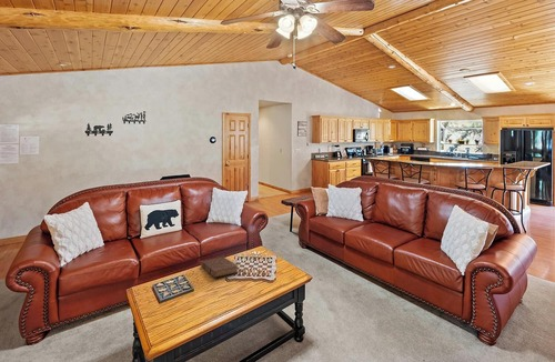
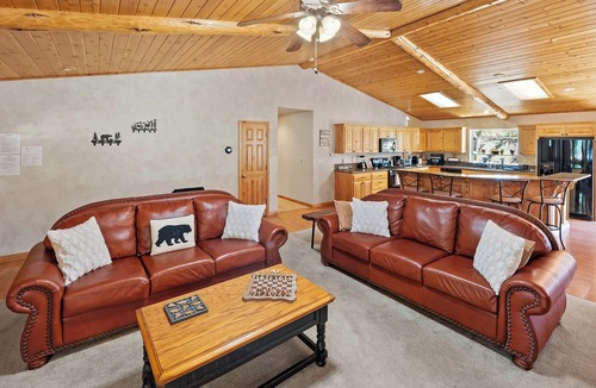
- book (219, 267)
